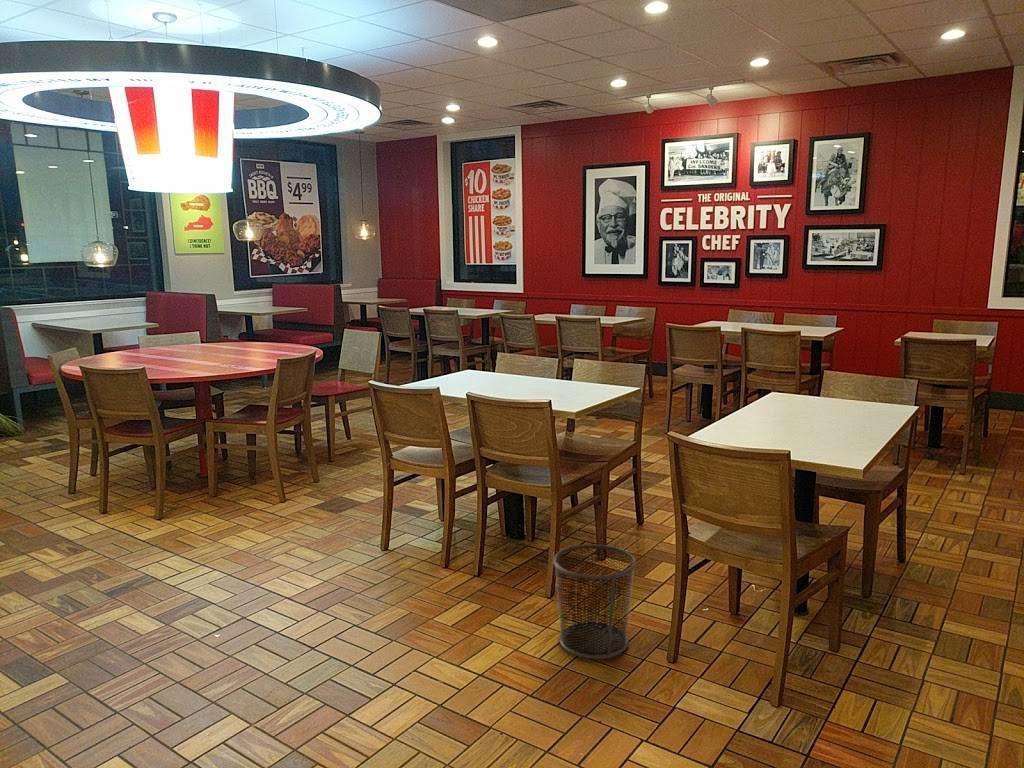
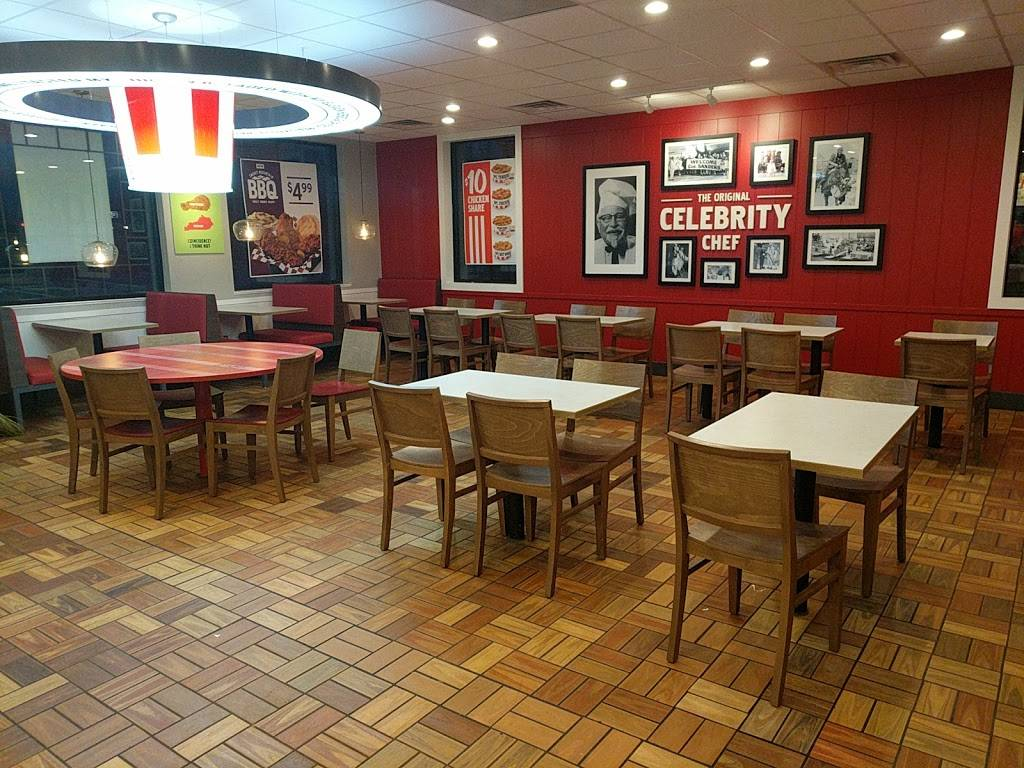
- waste bin (593, 600)
